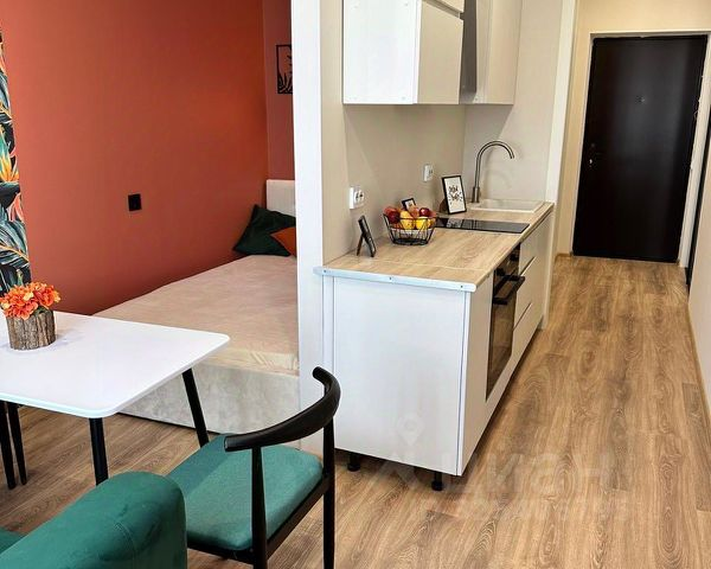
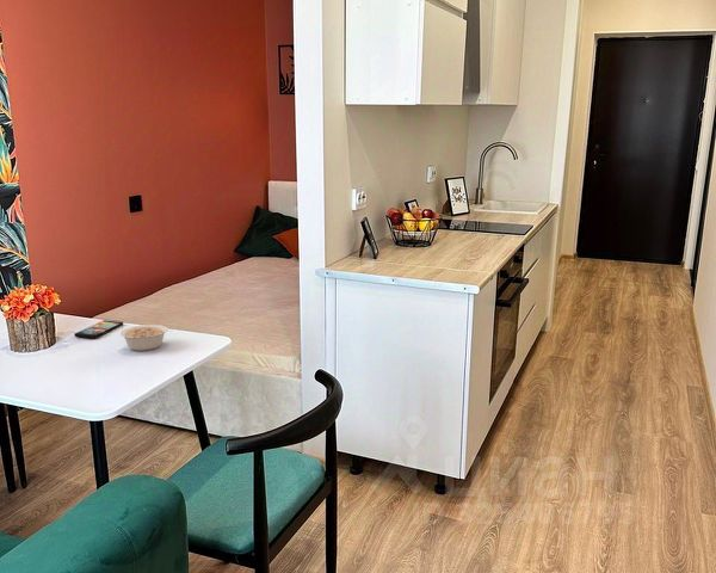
+ smartphone (99, 328)
+ legume (146, 337)
